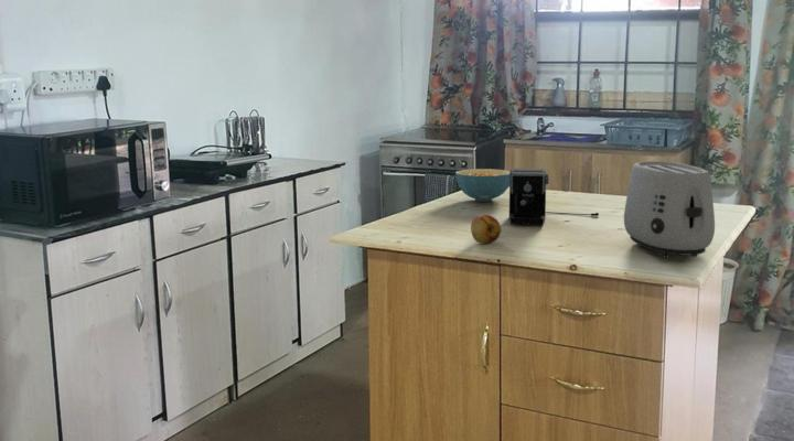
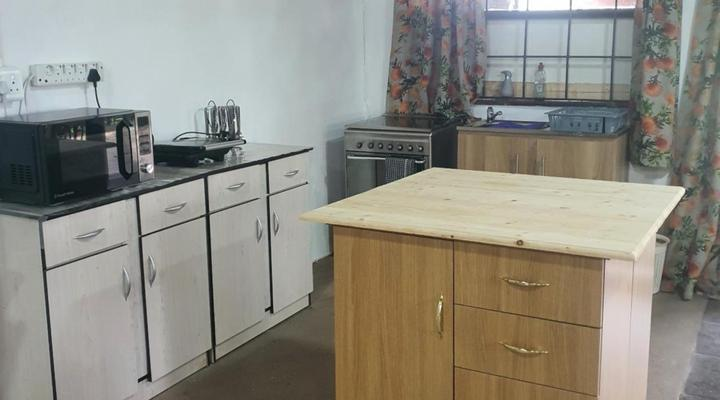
- toaster (667, 208)
- fruit (485, 228)
- coffee maker (545, 195)
- cereal bowl (483, 185)
